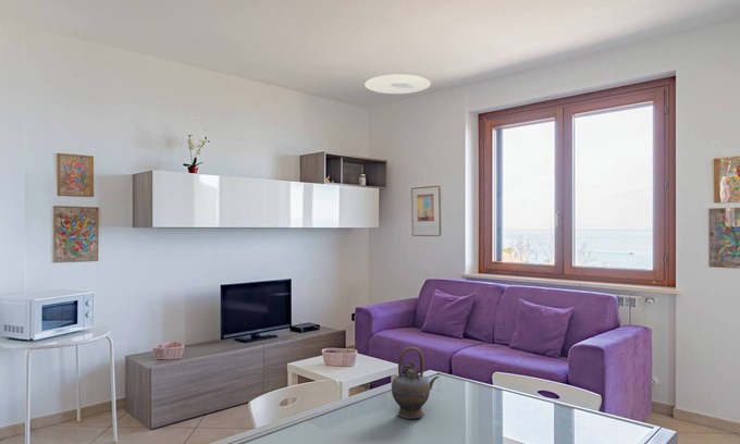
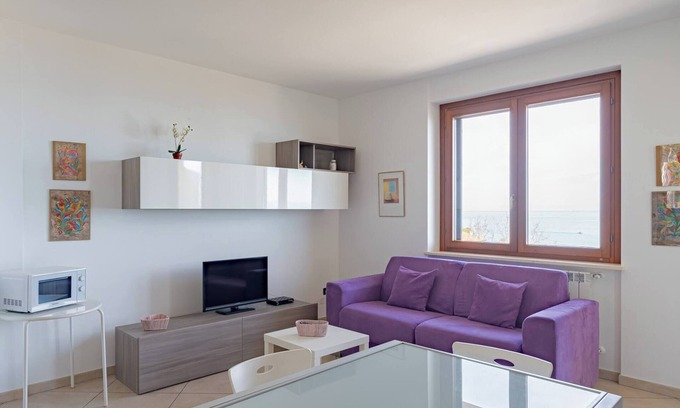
- teapot (415, 381)
- ceiling light (397, 82)
